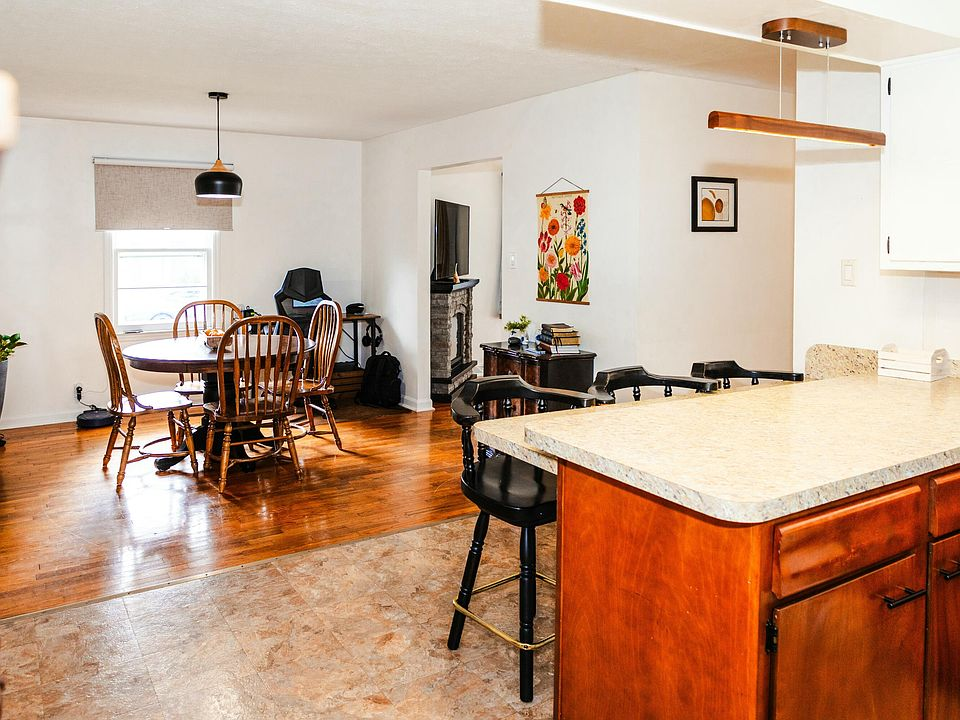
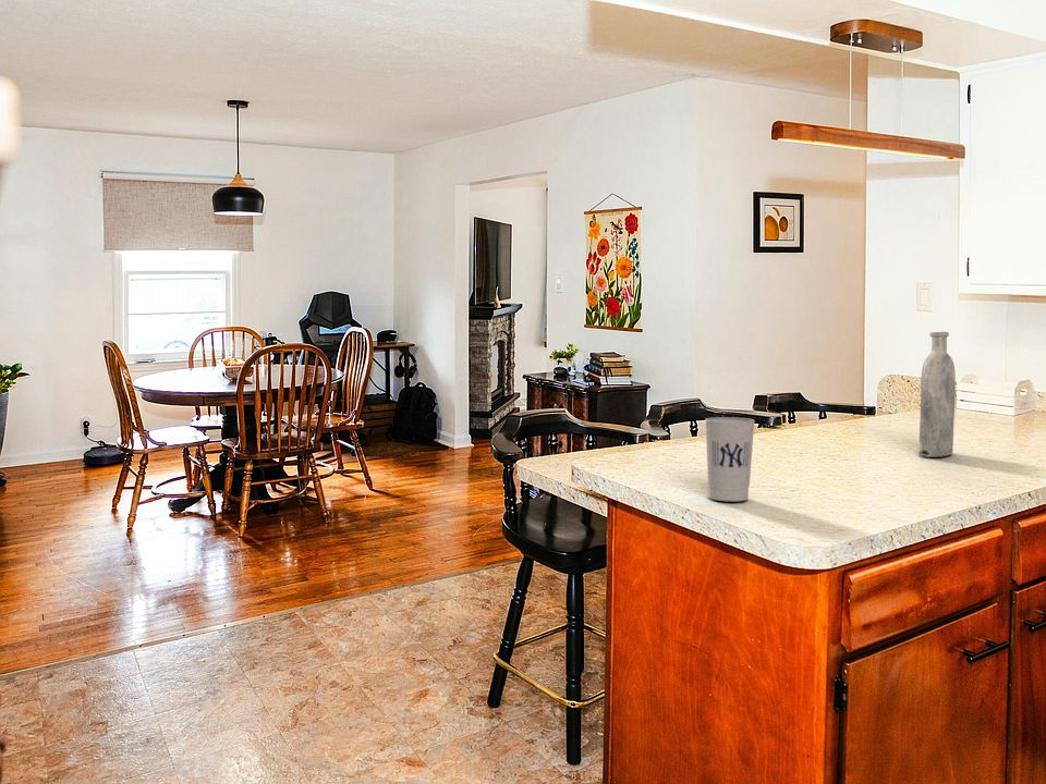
+ bottle (937, 393)
+ cup (729, 458)
